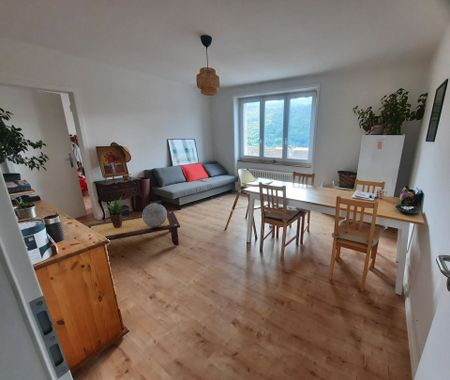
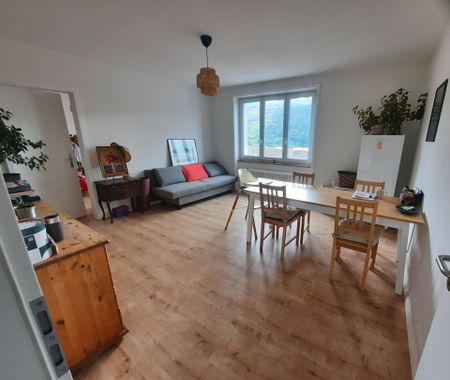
- decorative sphere (154, 214)
- coffee table (131, 235)
- potted plant (118, 211)
